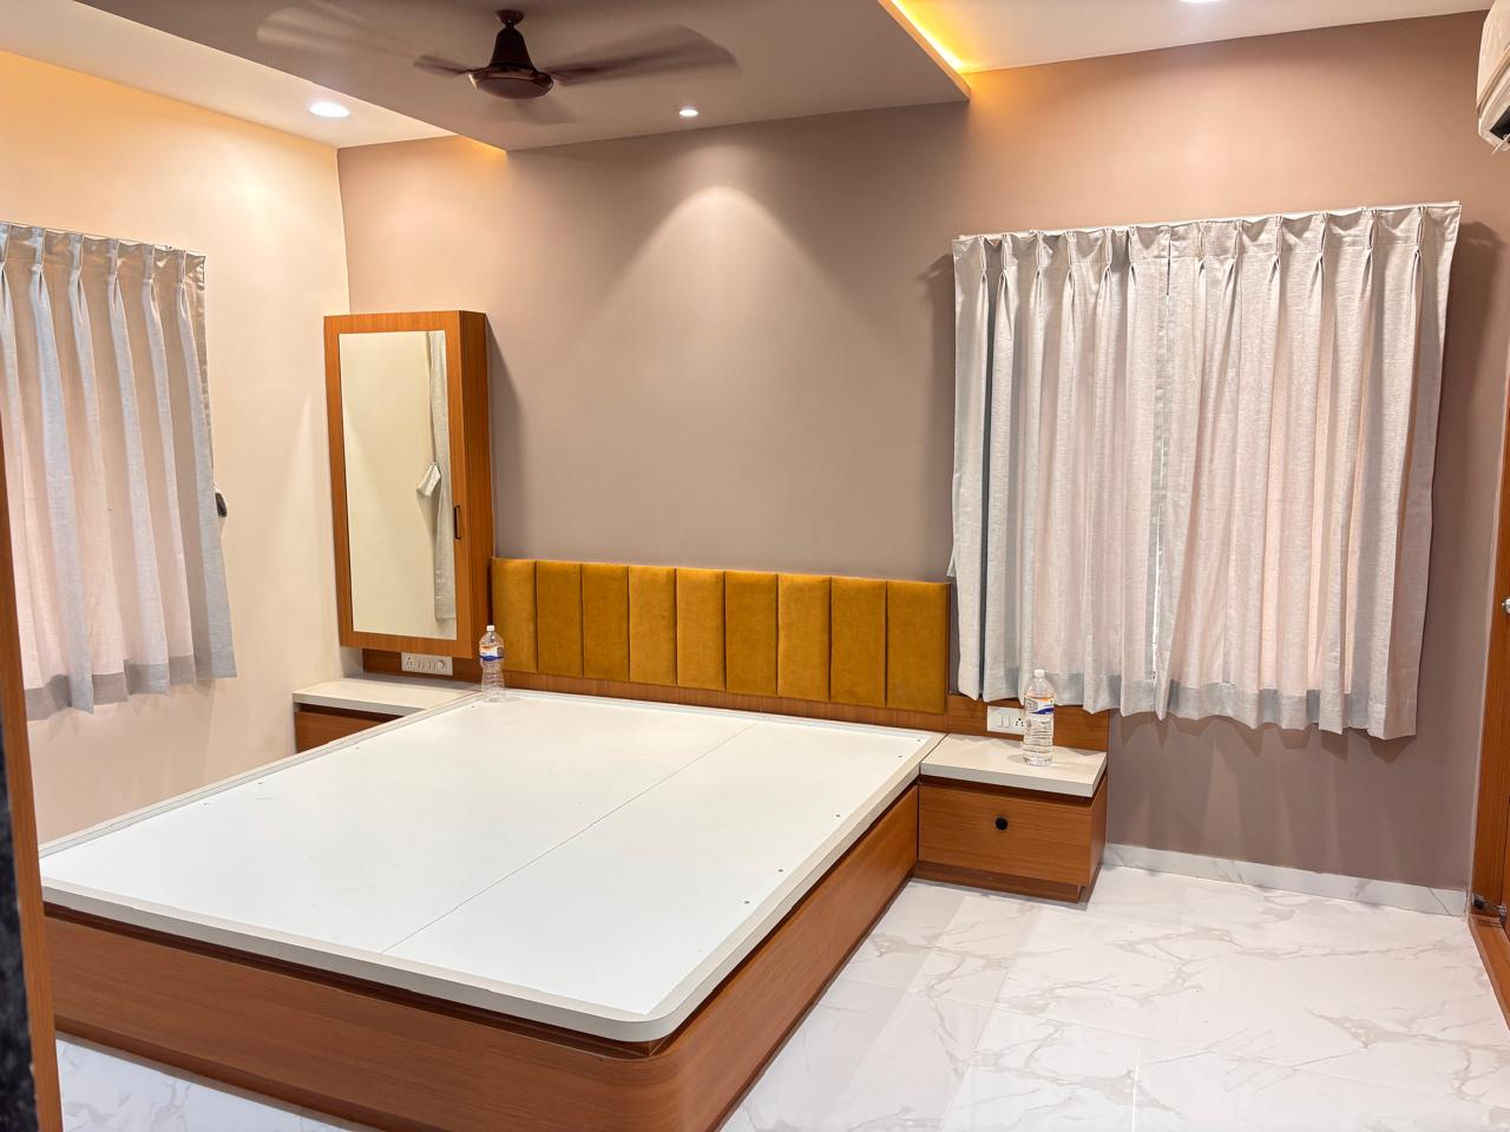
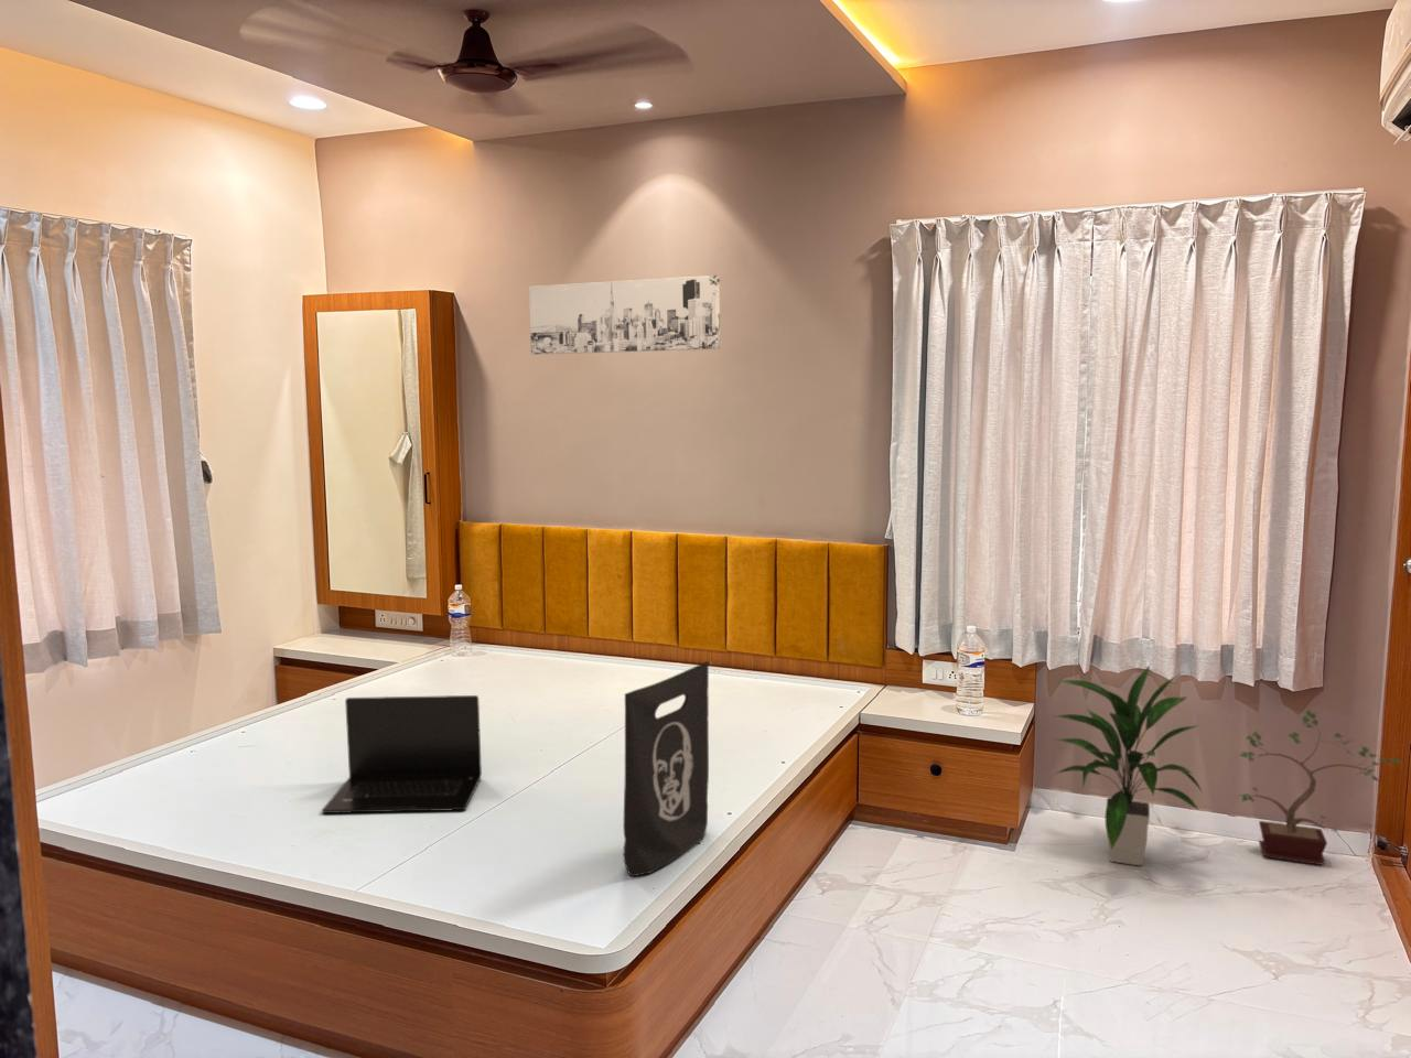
+ wall art (622, 317)
+ indoor plant (1125, 762)
+ potted plant (1314, 788)
+ tote bag (664, 763)
+ laptop (402, 751)
